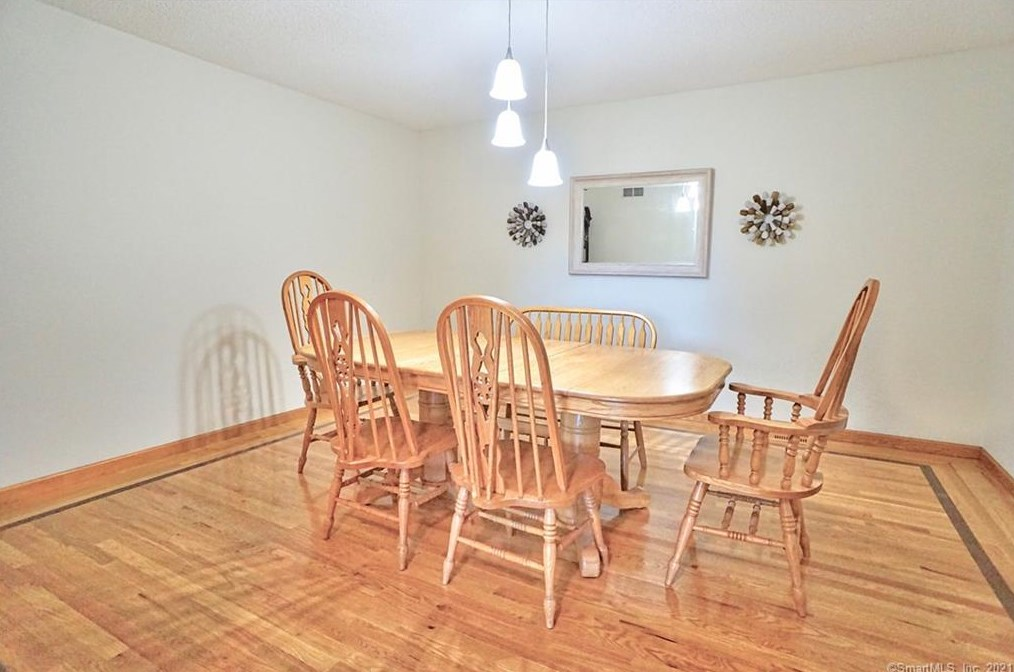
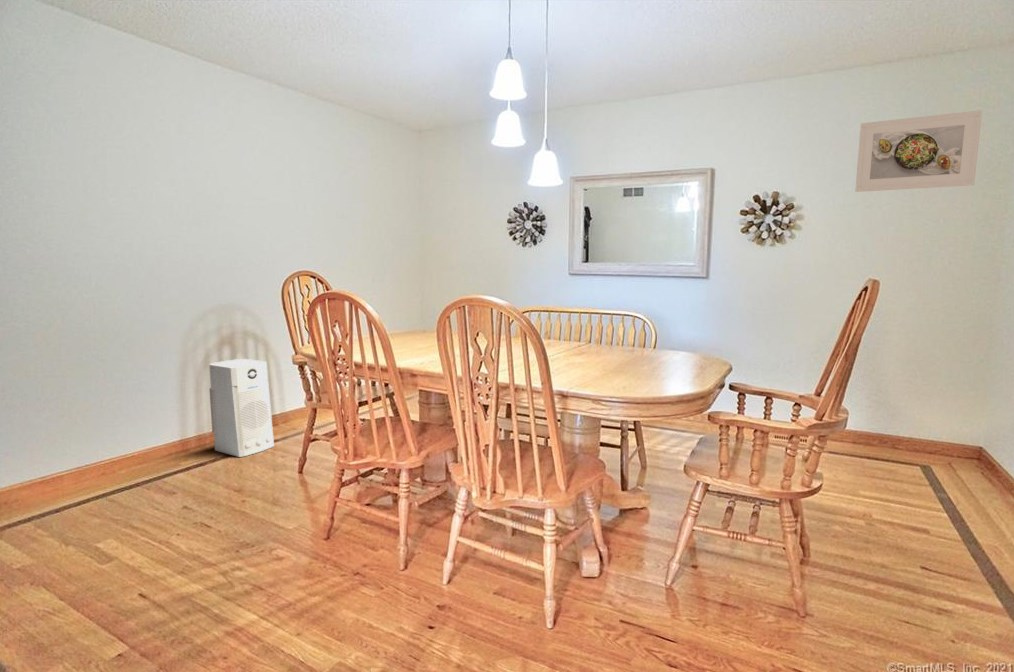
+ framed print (915, 153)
+ air purifier (241, 405)
